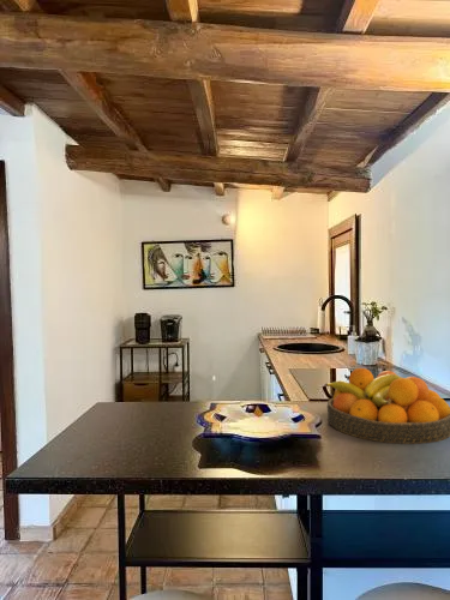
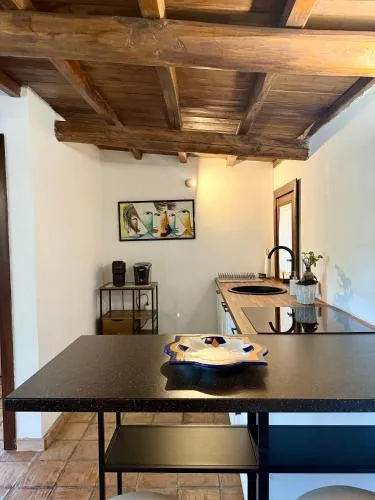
- fruit bowl (388, 397)
